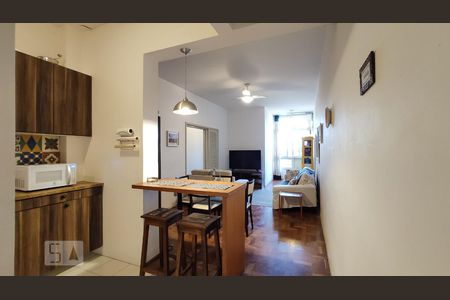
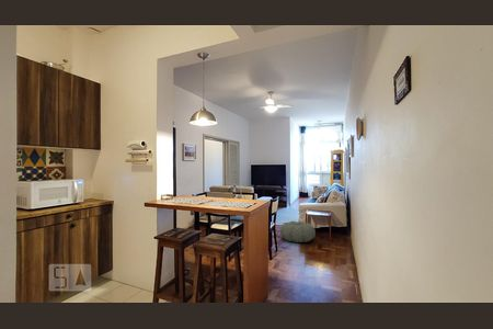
+ pouf (297, 230)
